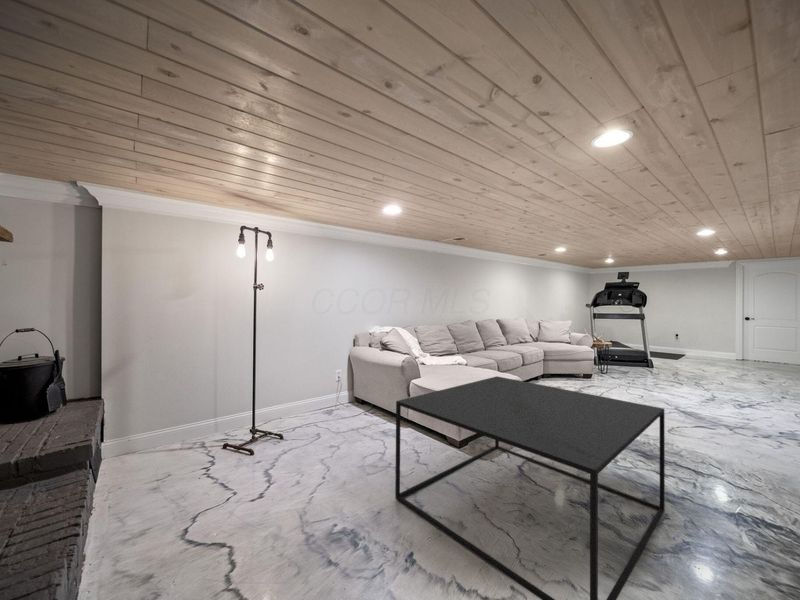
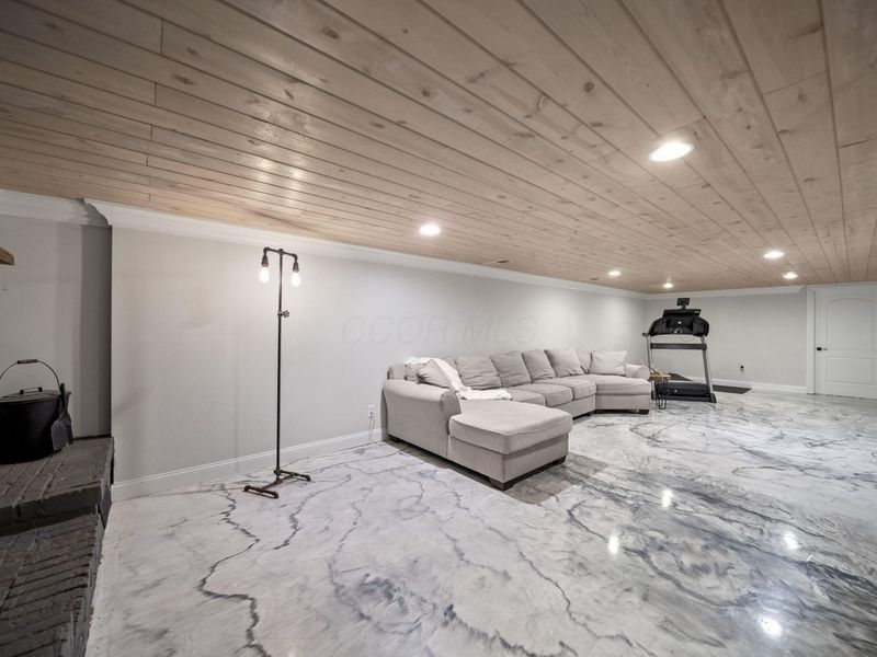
- coffee table (525, 456)
